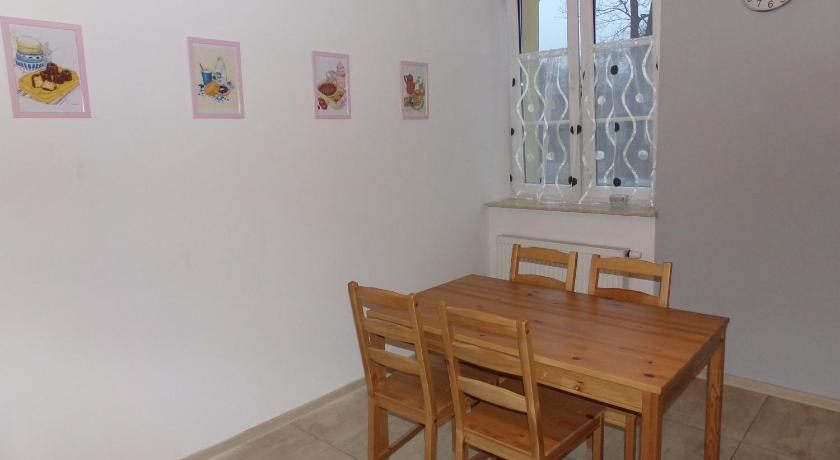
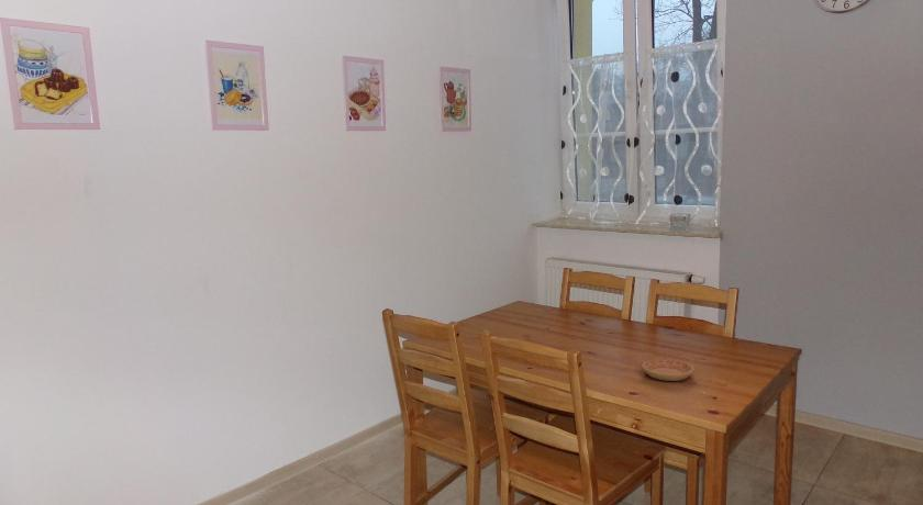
+ saucer (667, 370)
